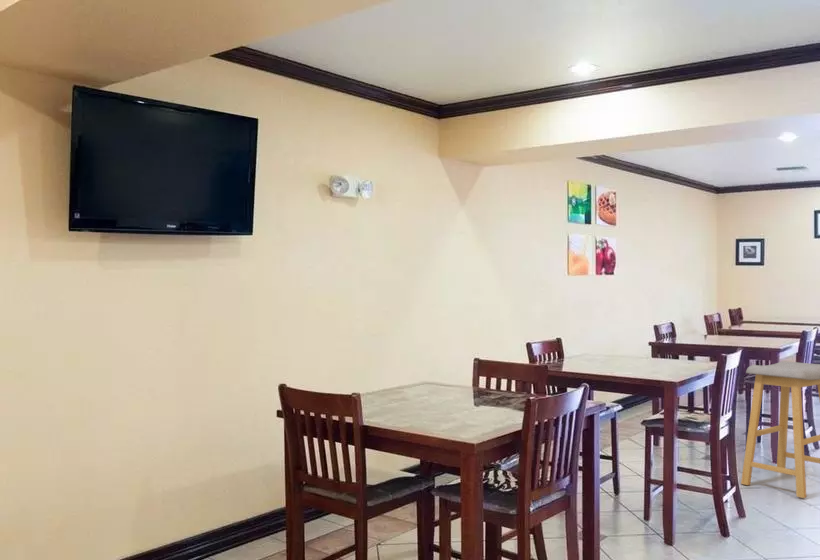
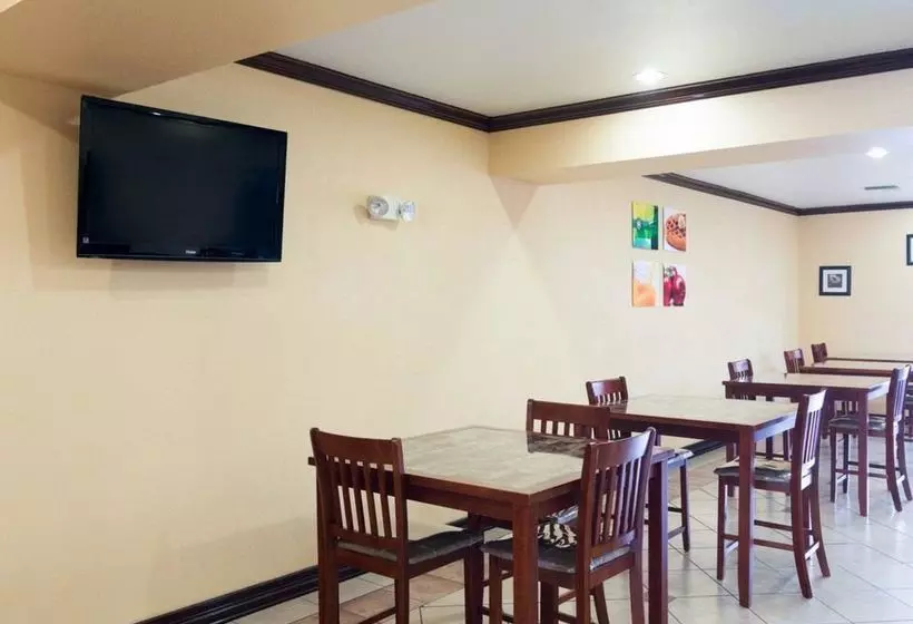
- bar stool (793, 424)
